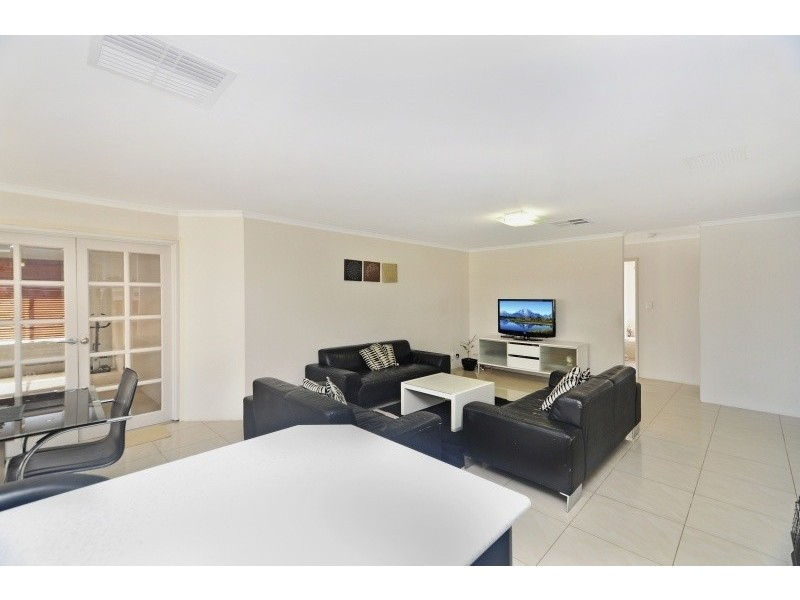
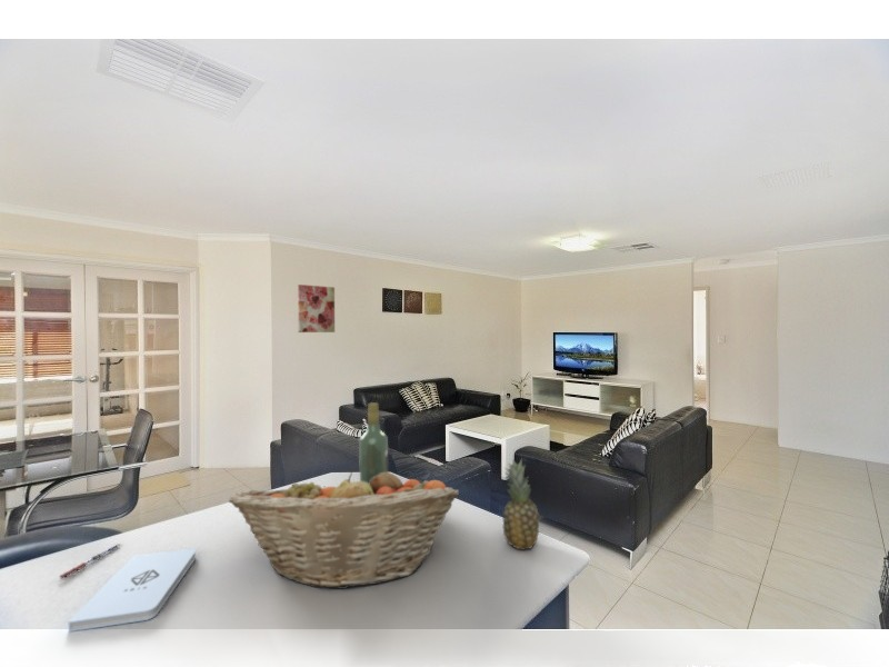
+ notepad (142, 584)
+ fruit (520, 501)
+ fruit basket (349, 510)
+ pen (92, 558)
+ wall art (317, 309)
+ wine bottle (373, 451)
